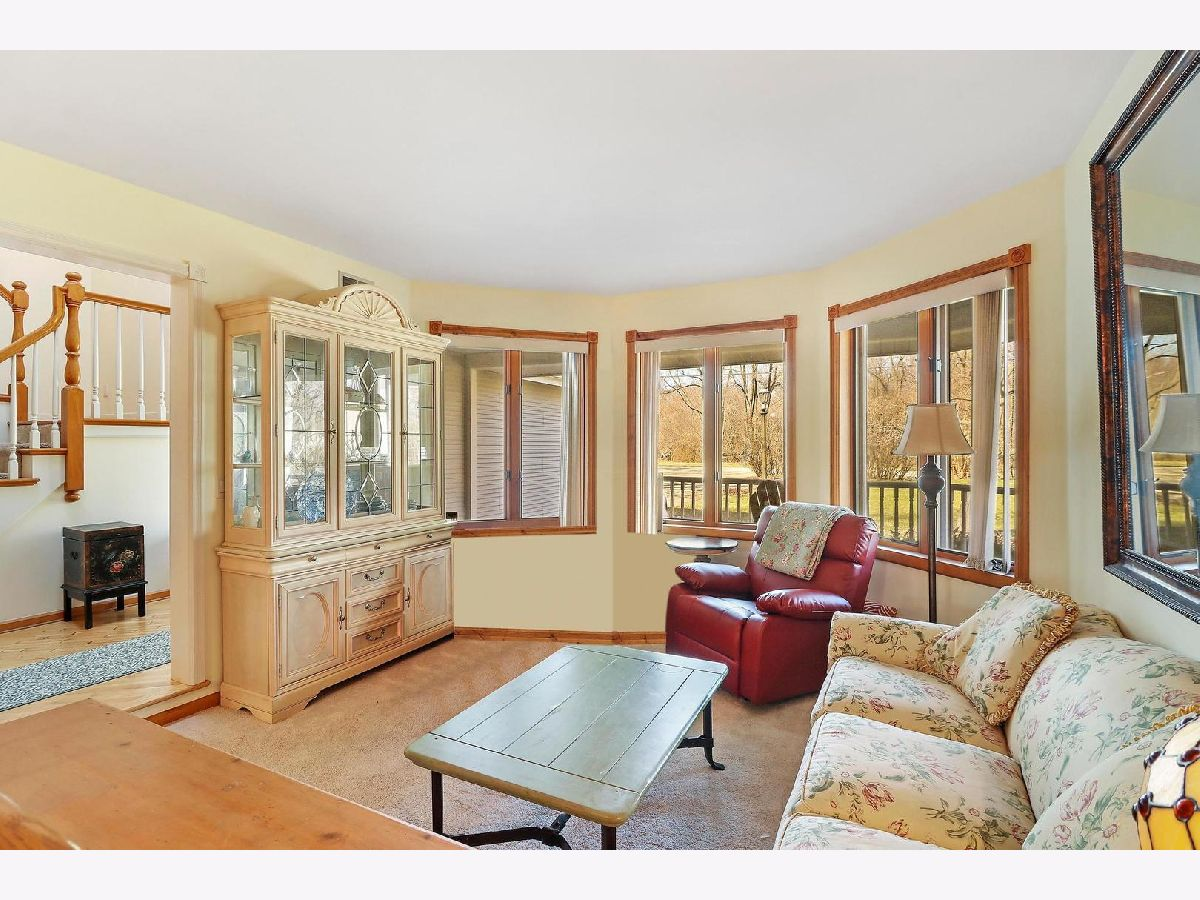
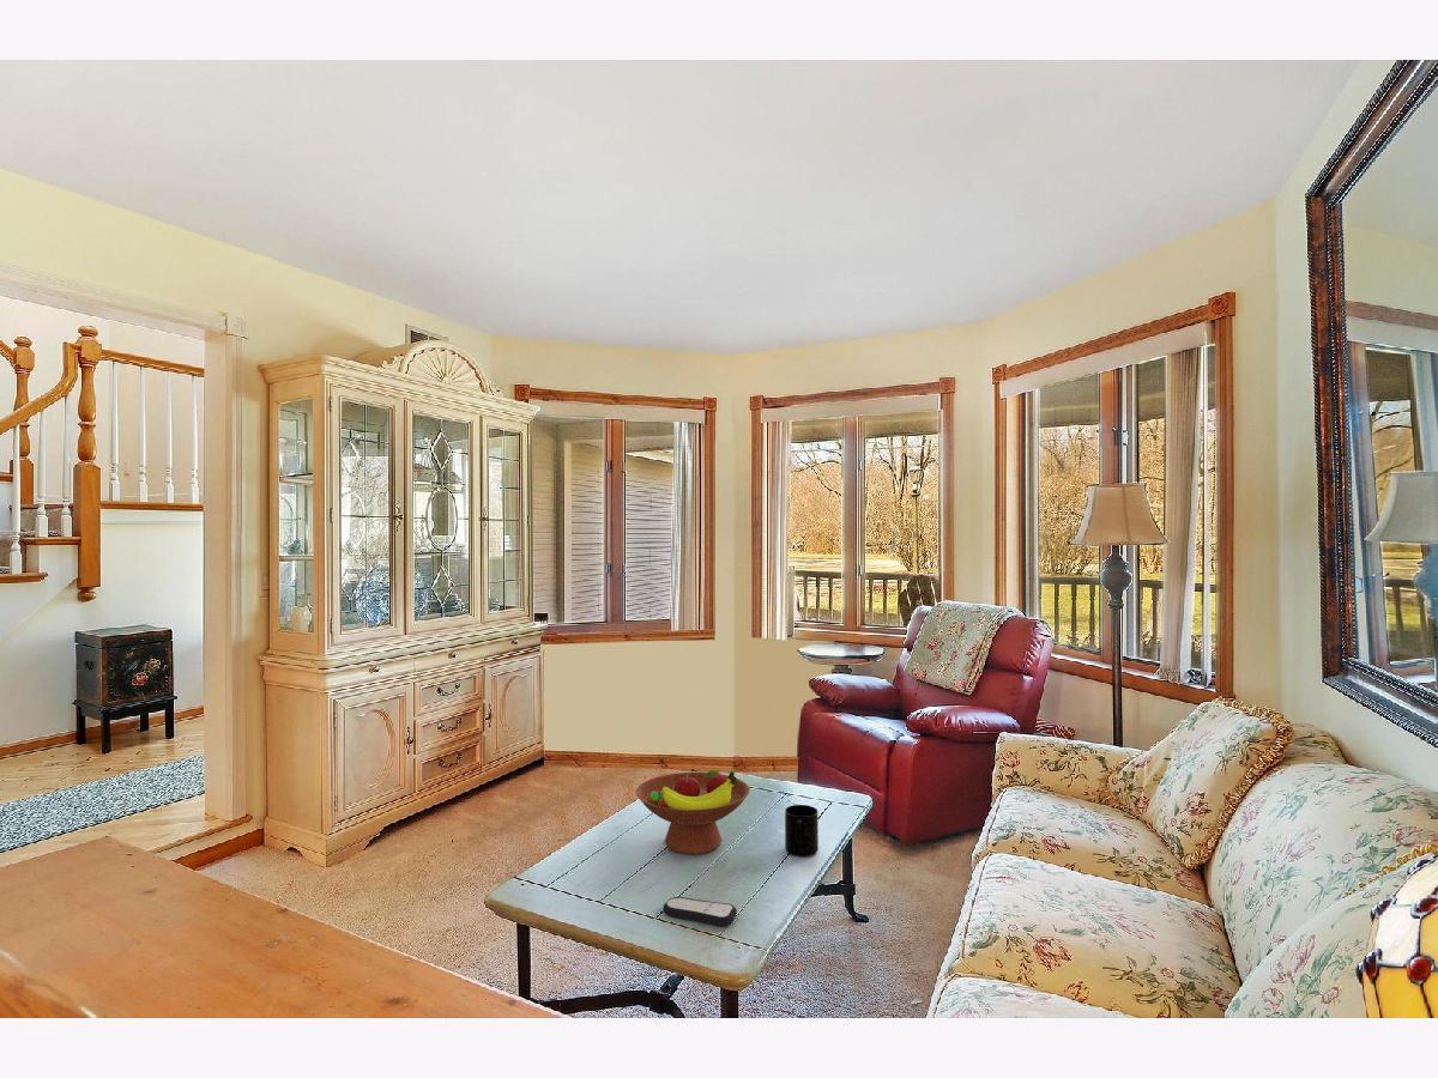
+ fruit bowl (693, 805)
+ mug (800, 832)
+ remote control (699, 909)
